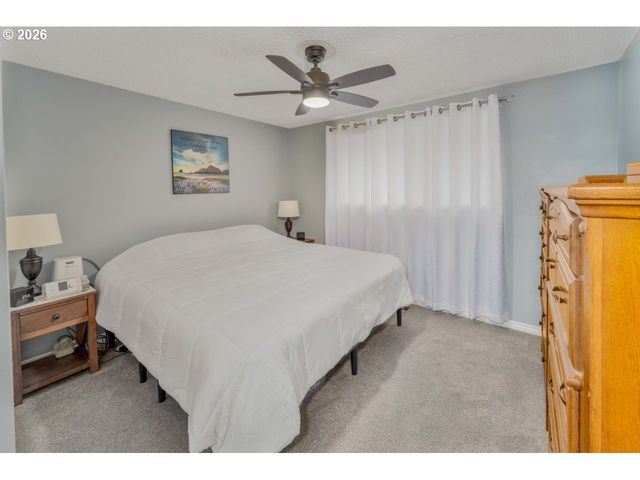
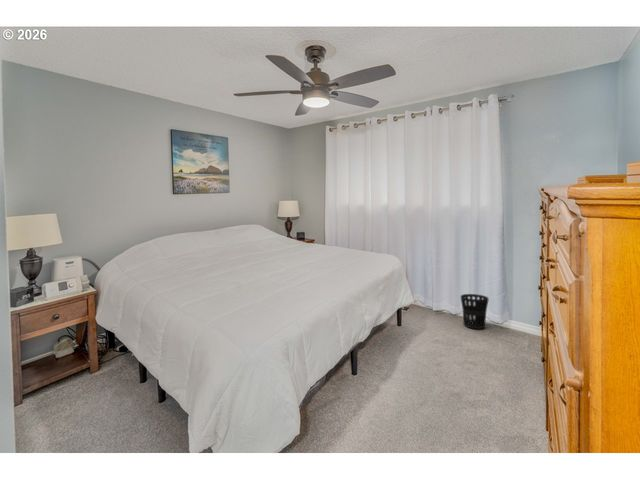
+ wastebasket (474, 311)
